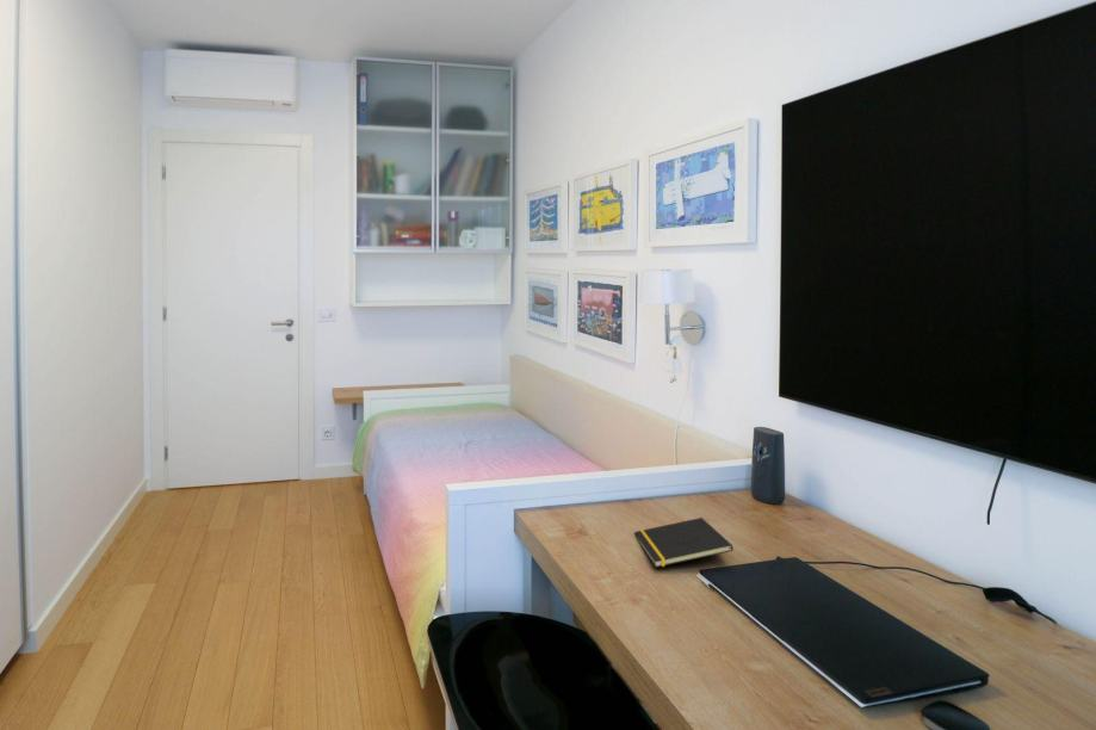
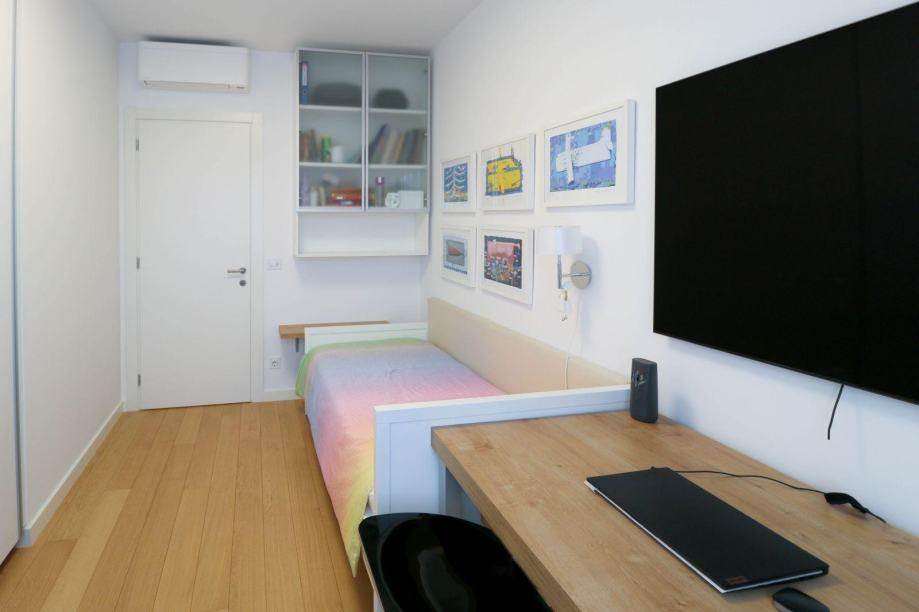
- notepad (680, 540)
